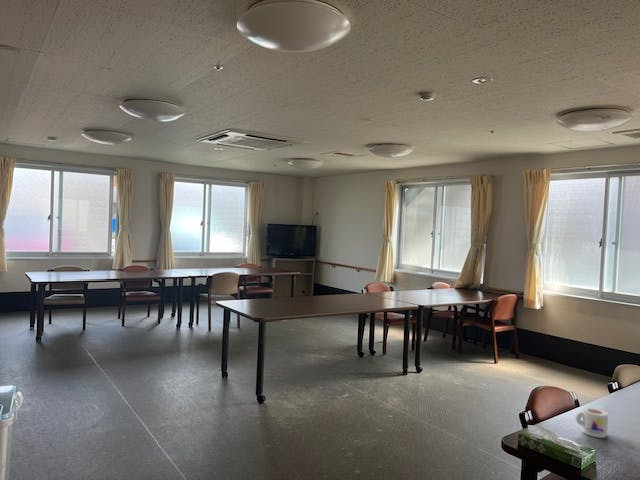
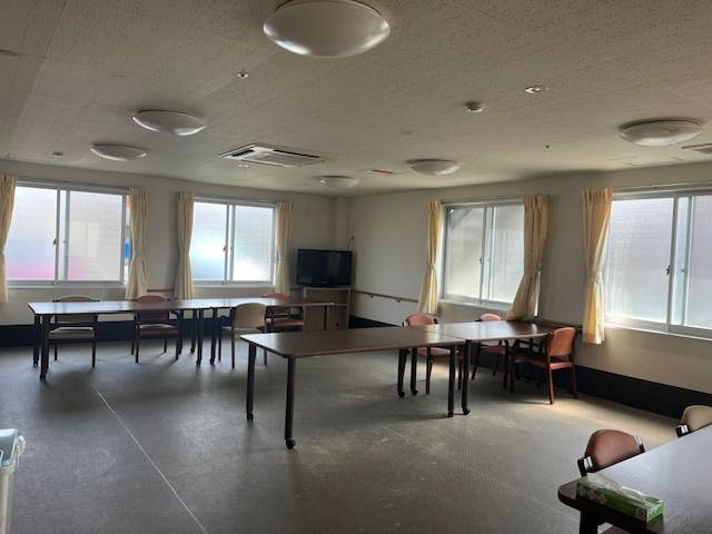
- mug (591, 421)
